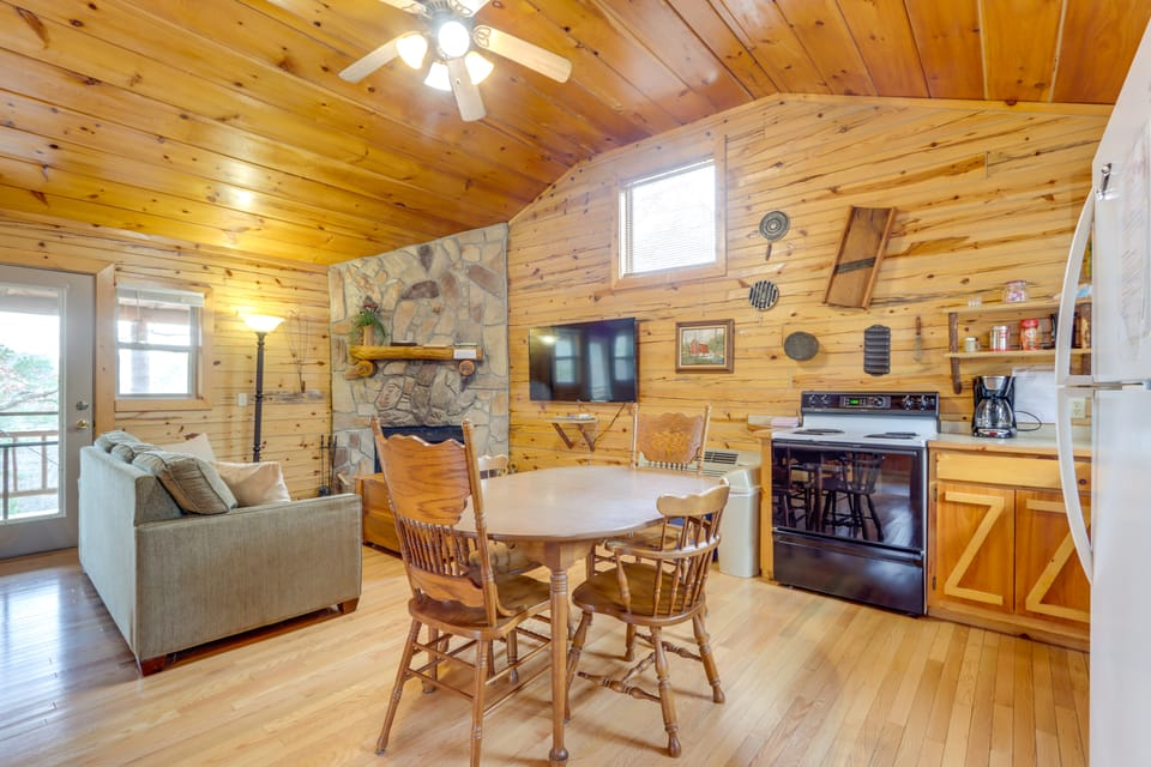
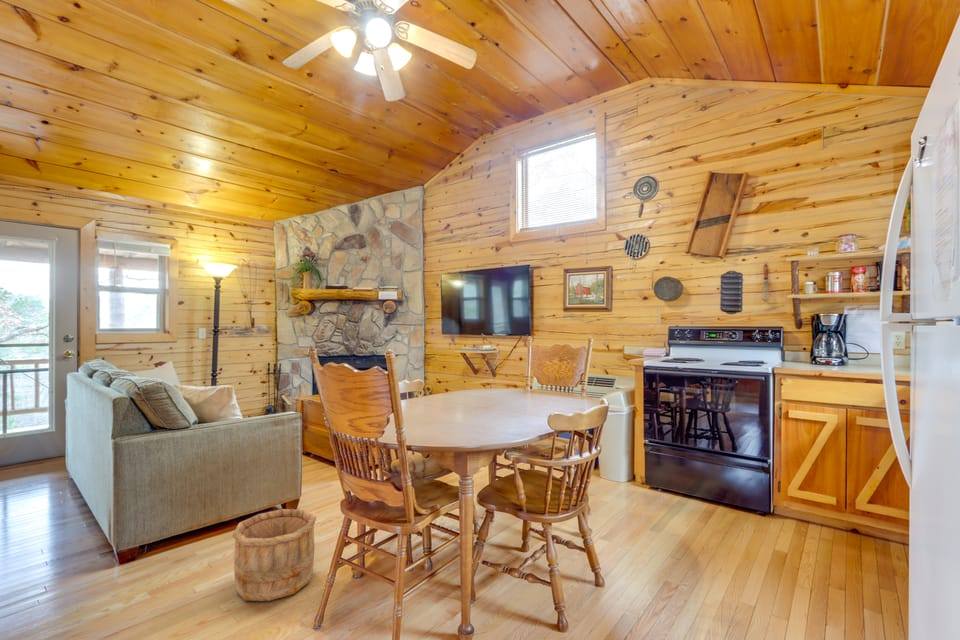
+ wooden bucket (275, 552)
